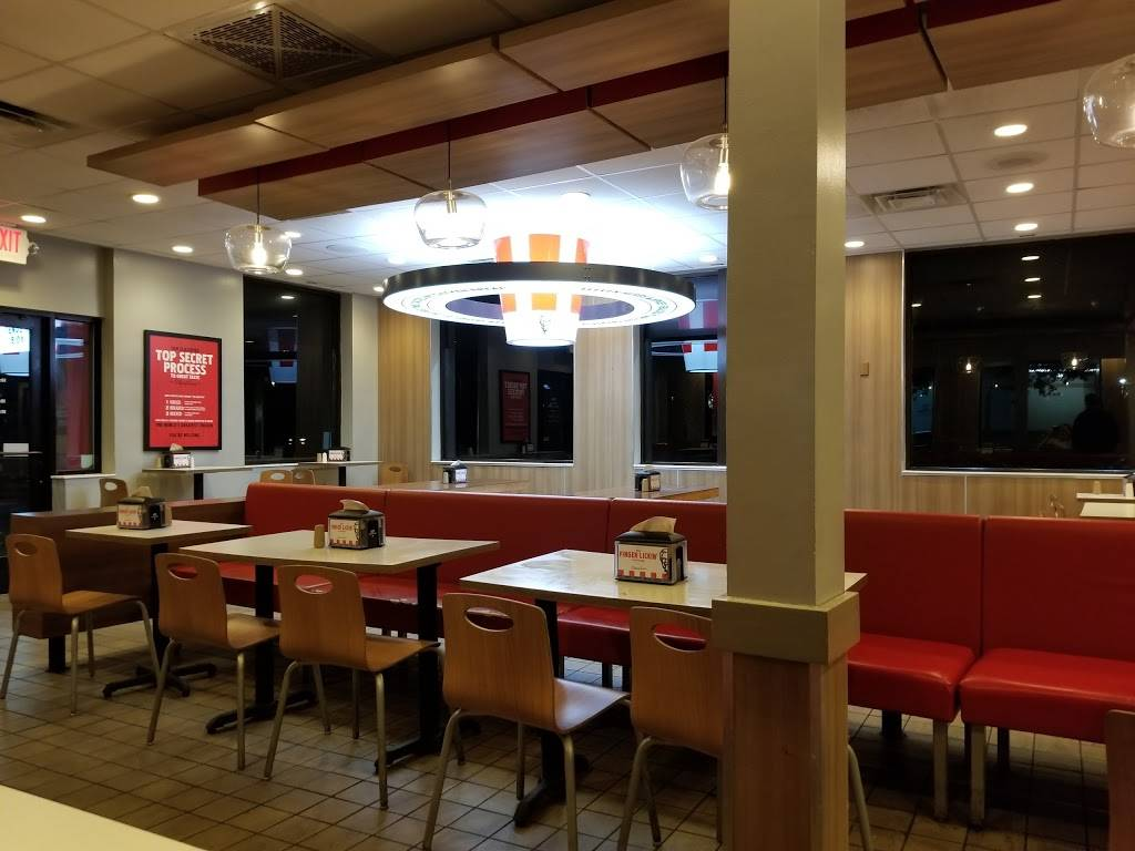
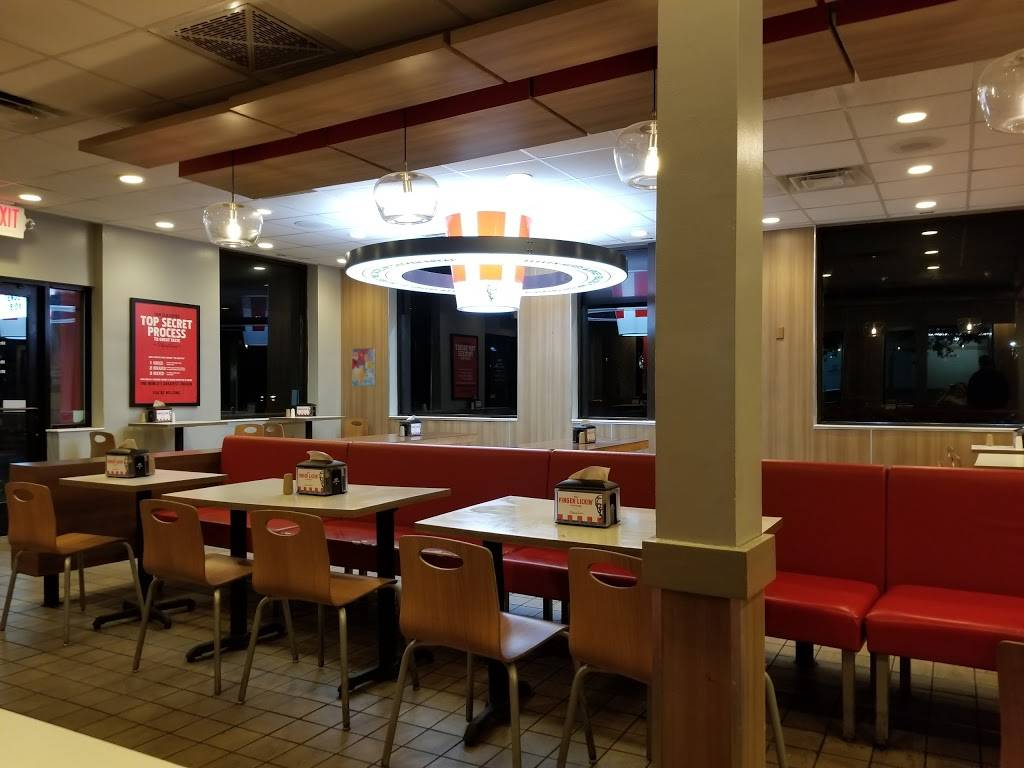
+ wall art (363, 367)
